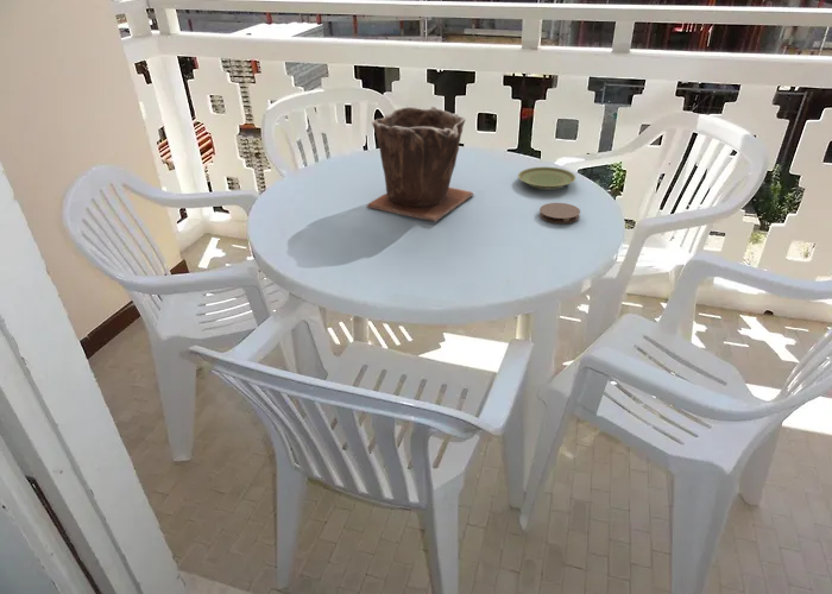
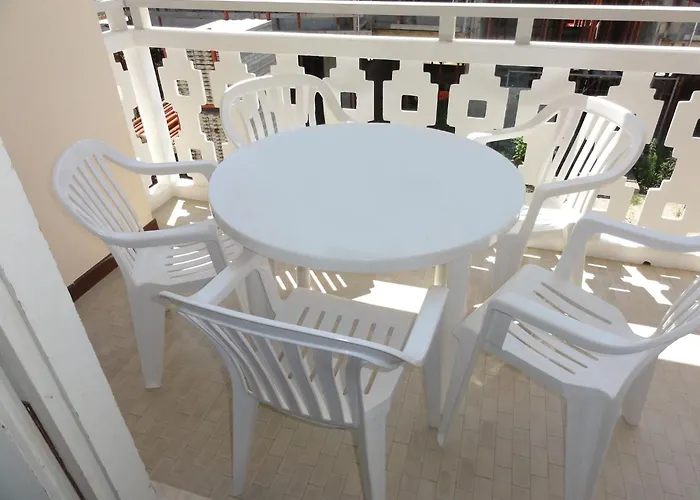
- coaster (559, 213)
- plant pot (420, 159)
- plate (546, 179)
